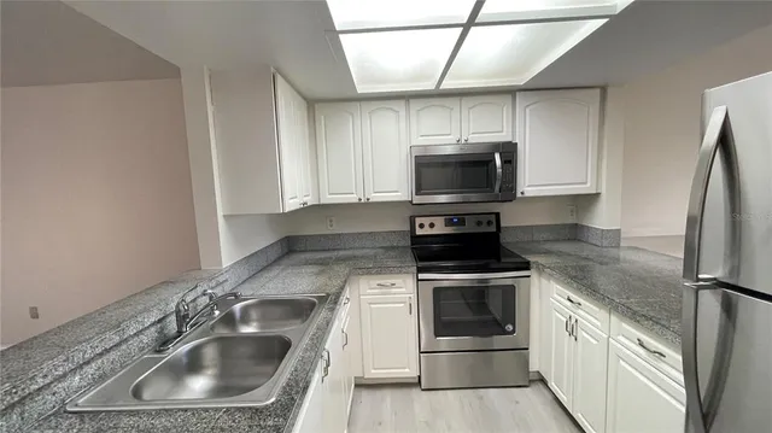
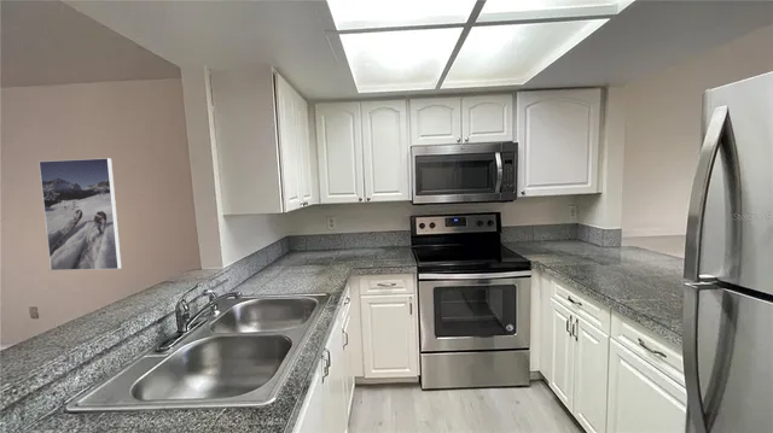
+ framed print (80, 215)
